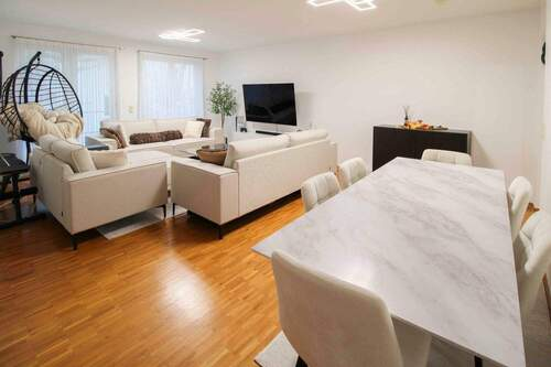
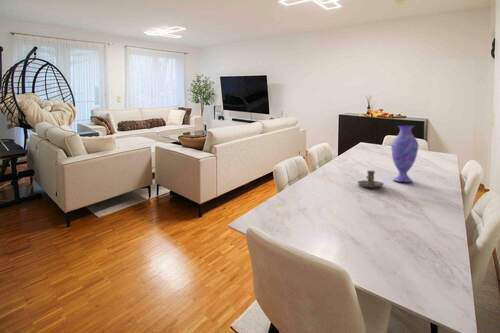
+ vase (404, 153)
+ candle holder (370, 179)
